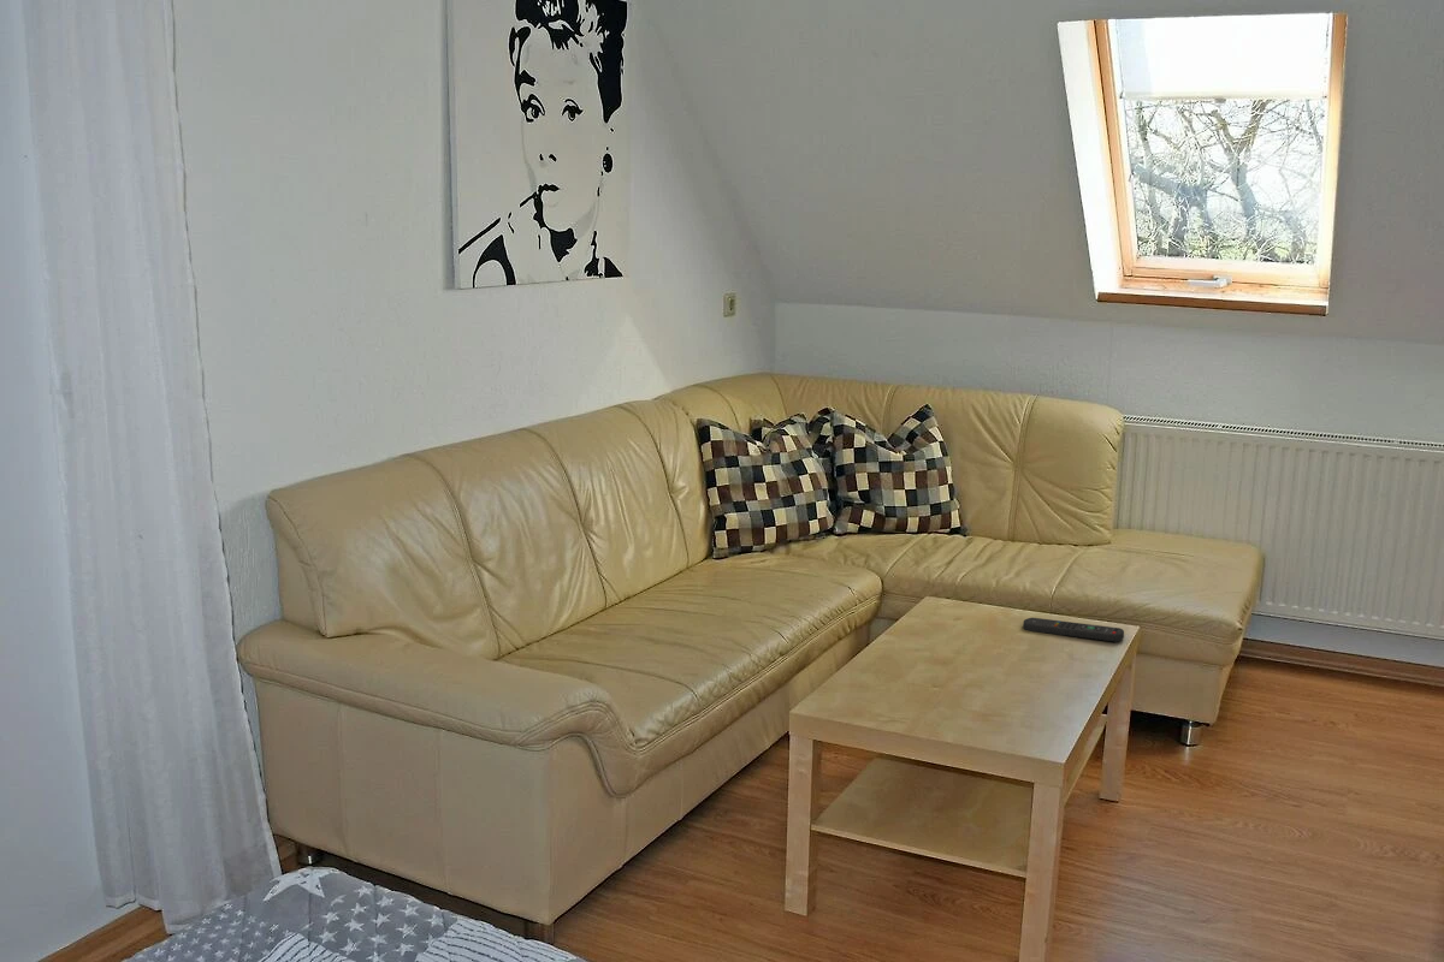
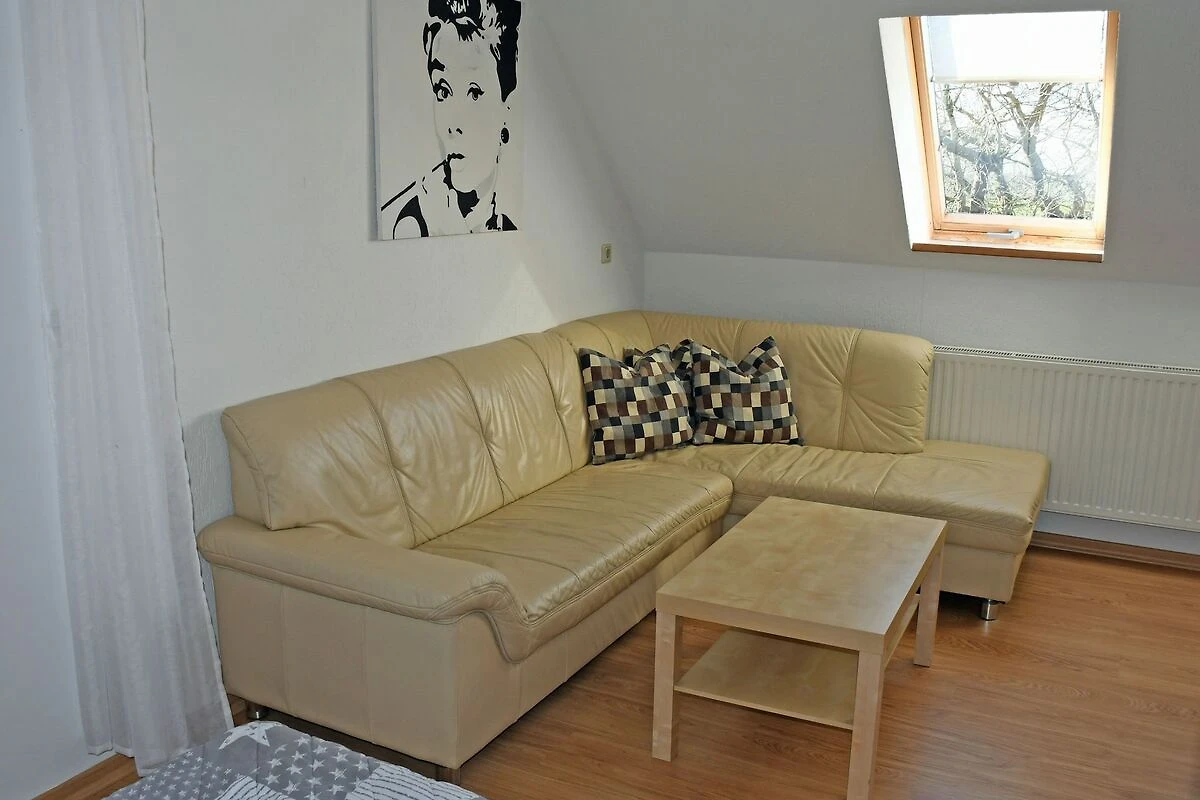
- remote control (1072, 629)
